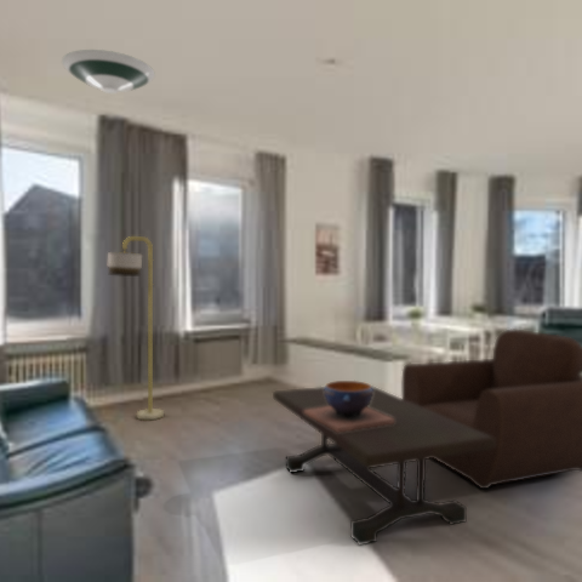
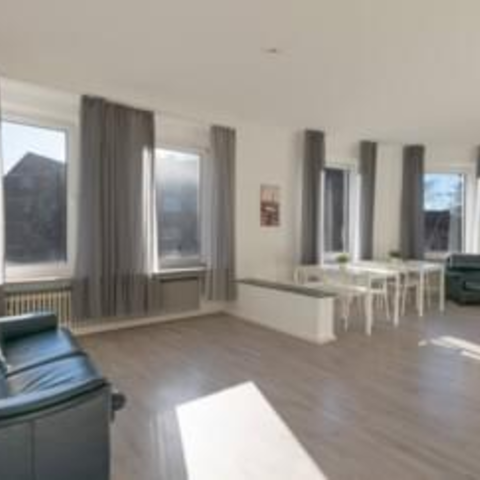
- armchair (496, 396)
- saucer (109, 80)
- coffee table (366, 451)
- floor lamp (148, 327)
- decorative bowl (347, 400)
